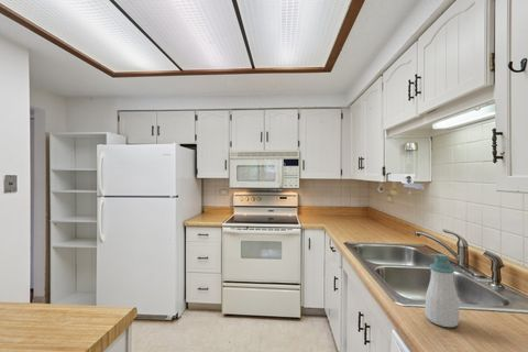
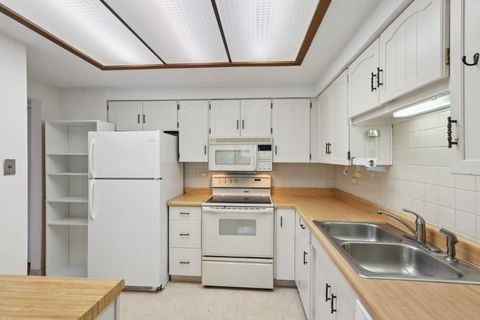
- soap bottle (441, 287)
